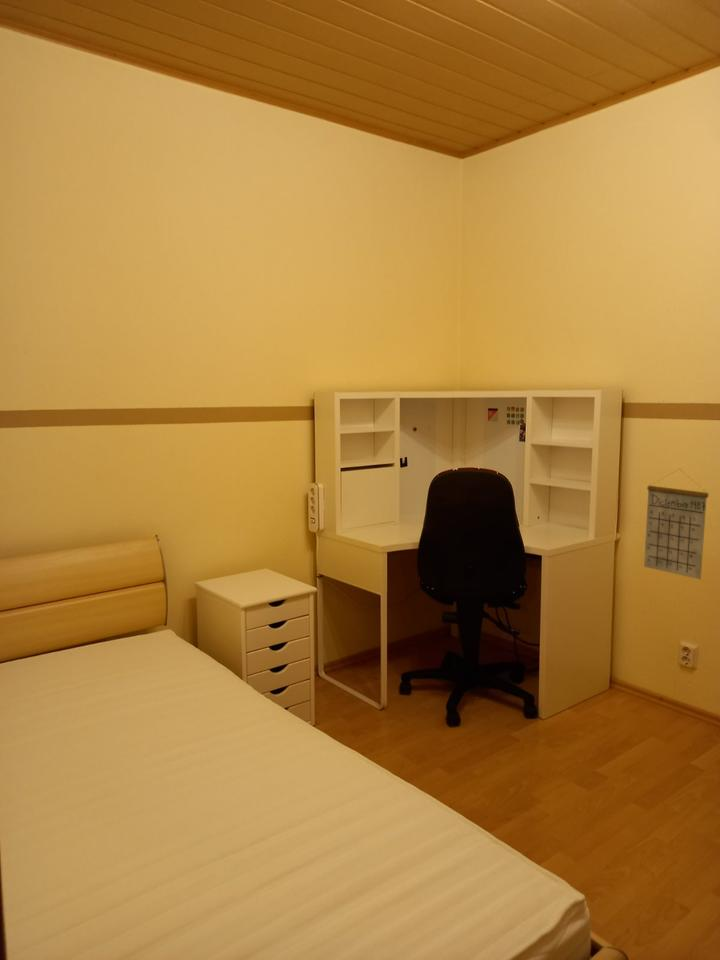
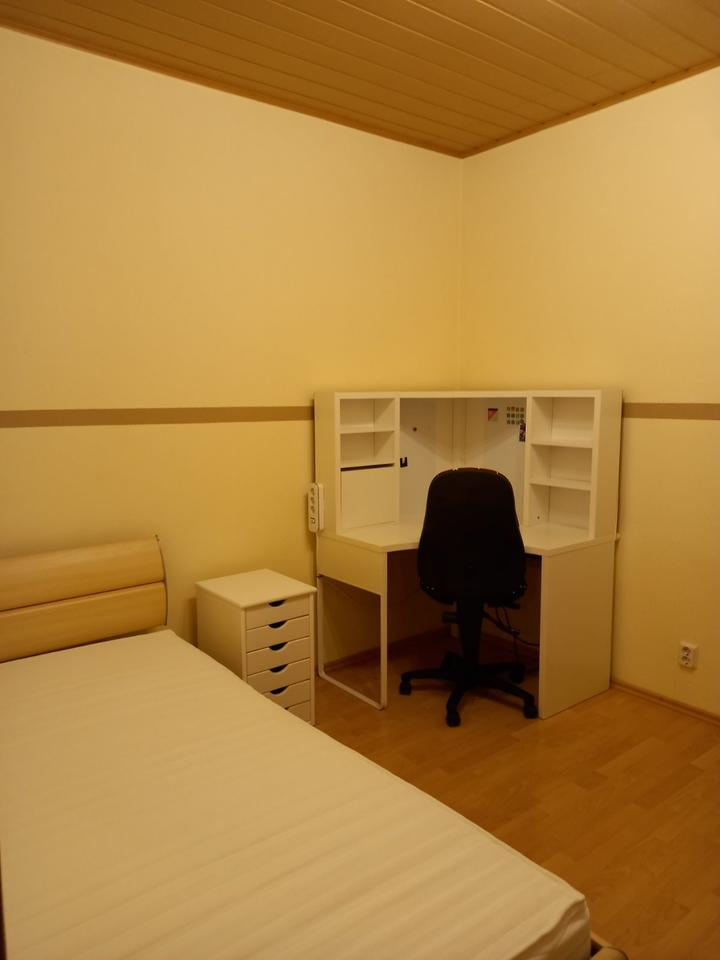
- calendar (675, 521)
